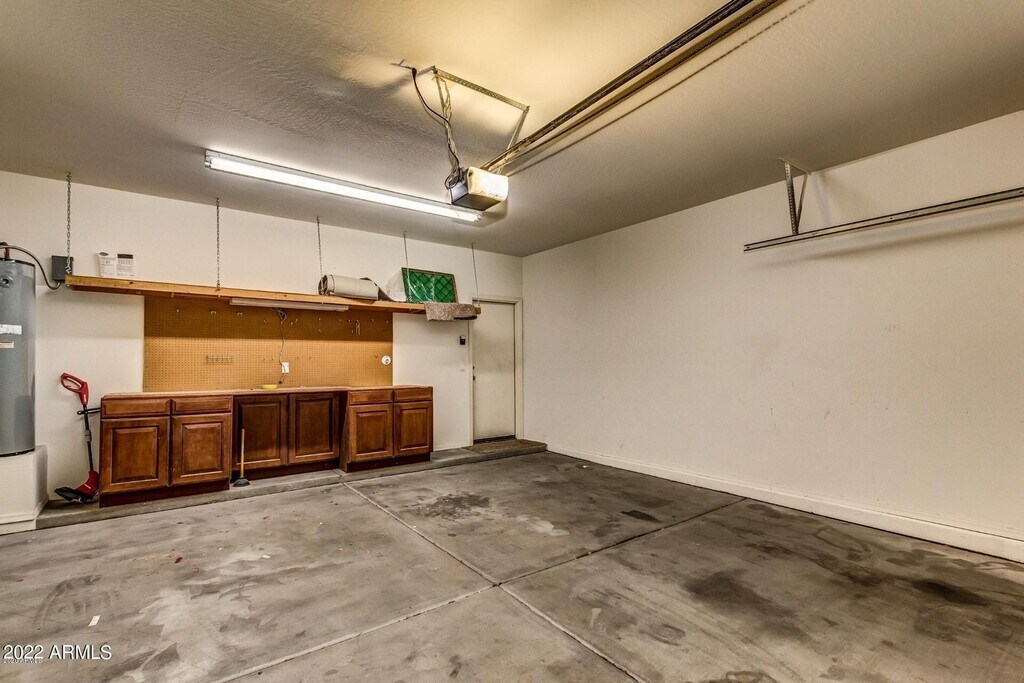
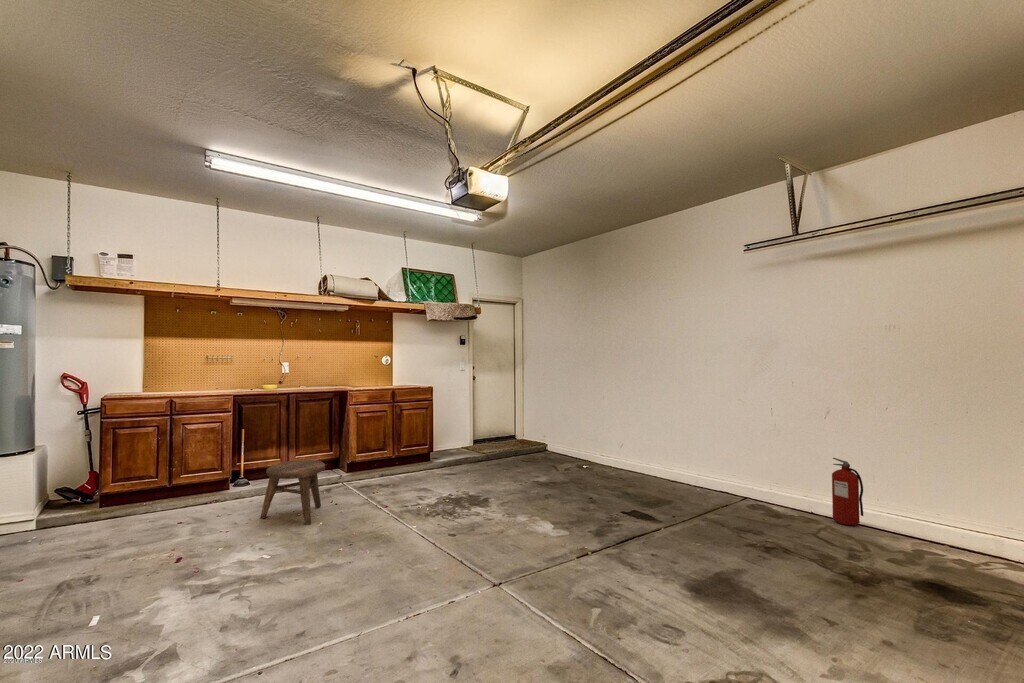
+ stool (298, 490)
+ fire extinguisher (847, 491)
